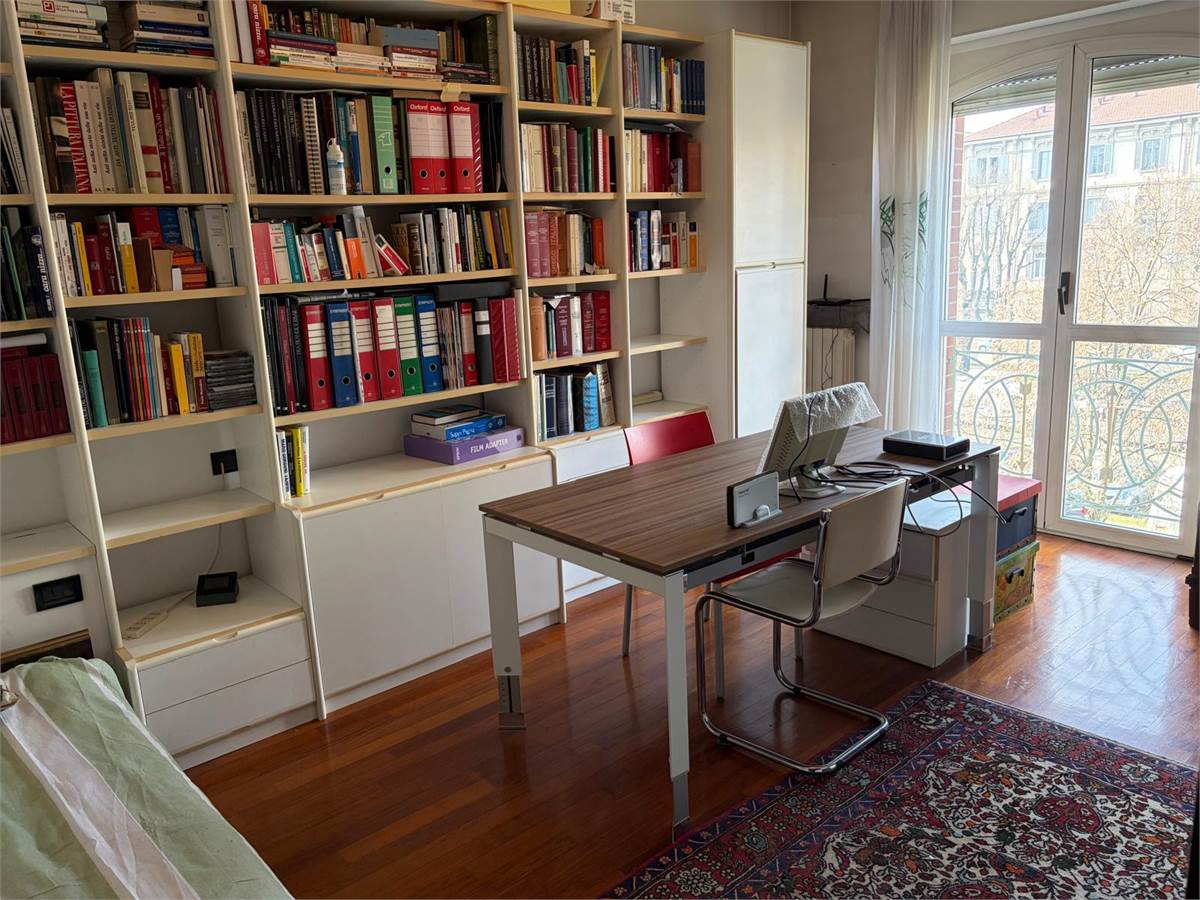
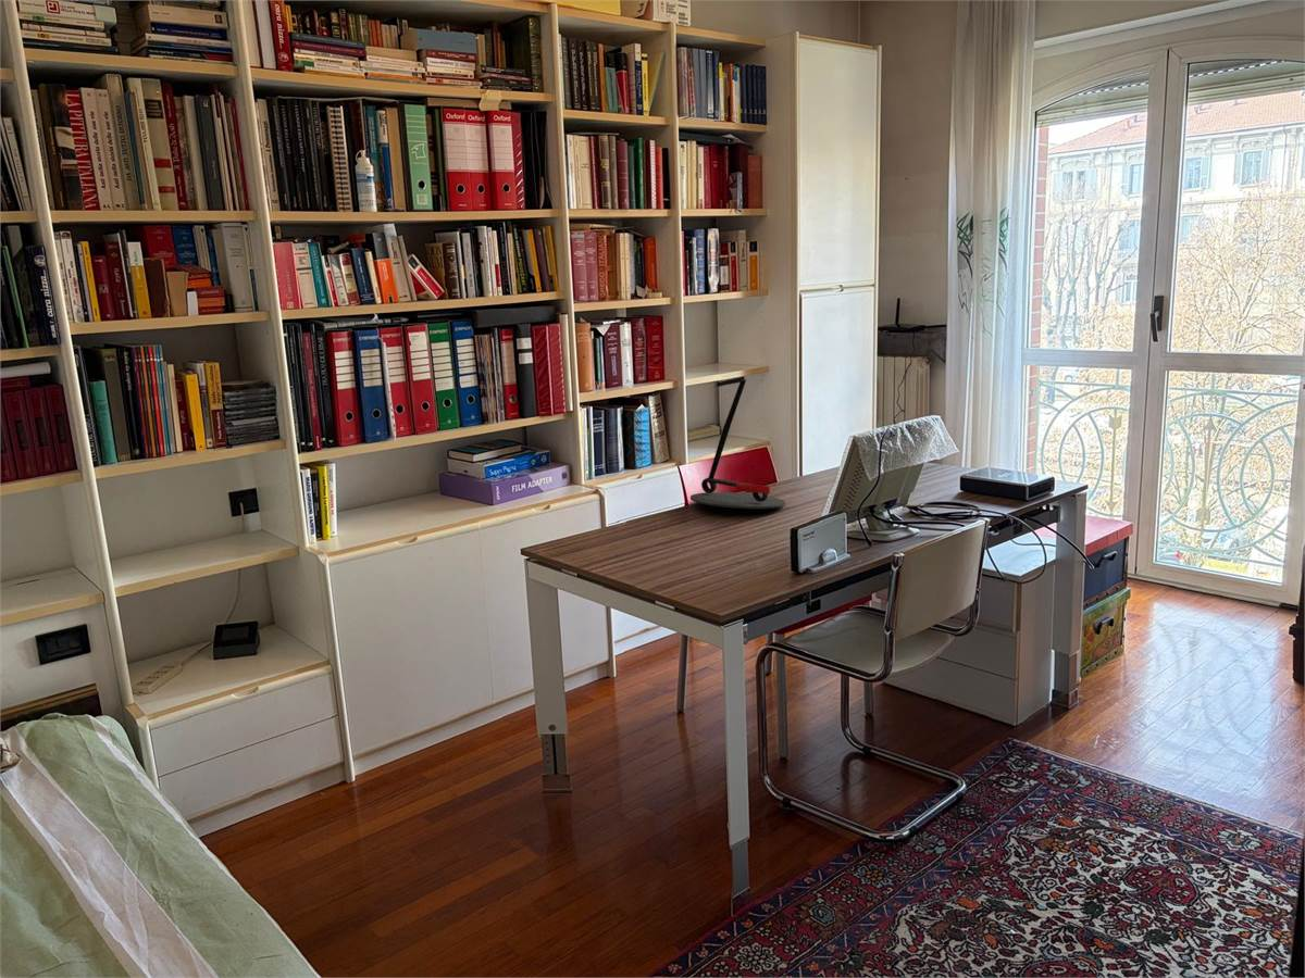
+ desk lamp (725, 439)
